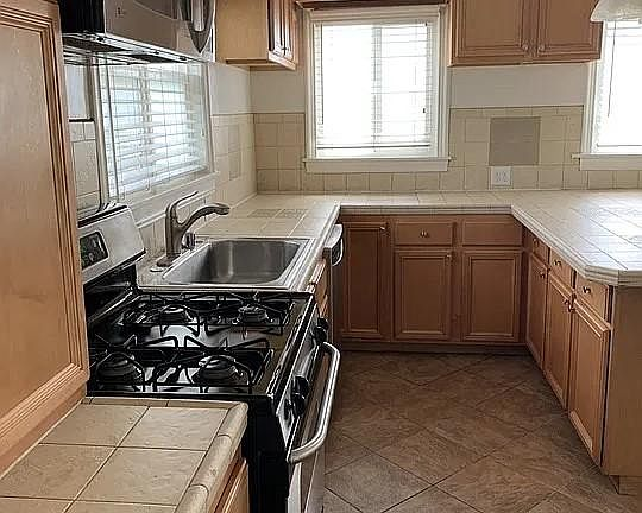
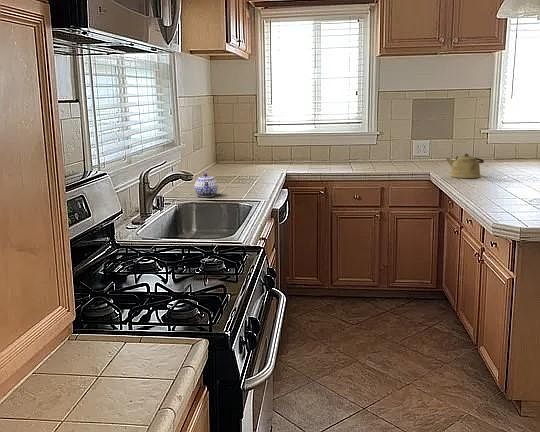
+ teapot (206, 184)
+ kettle (463, 164)
